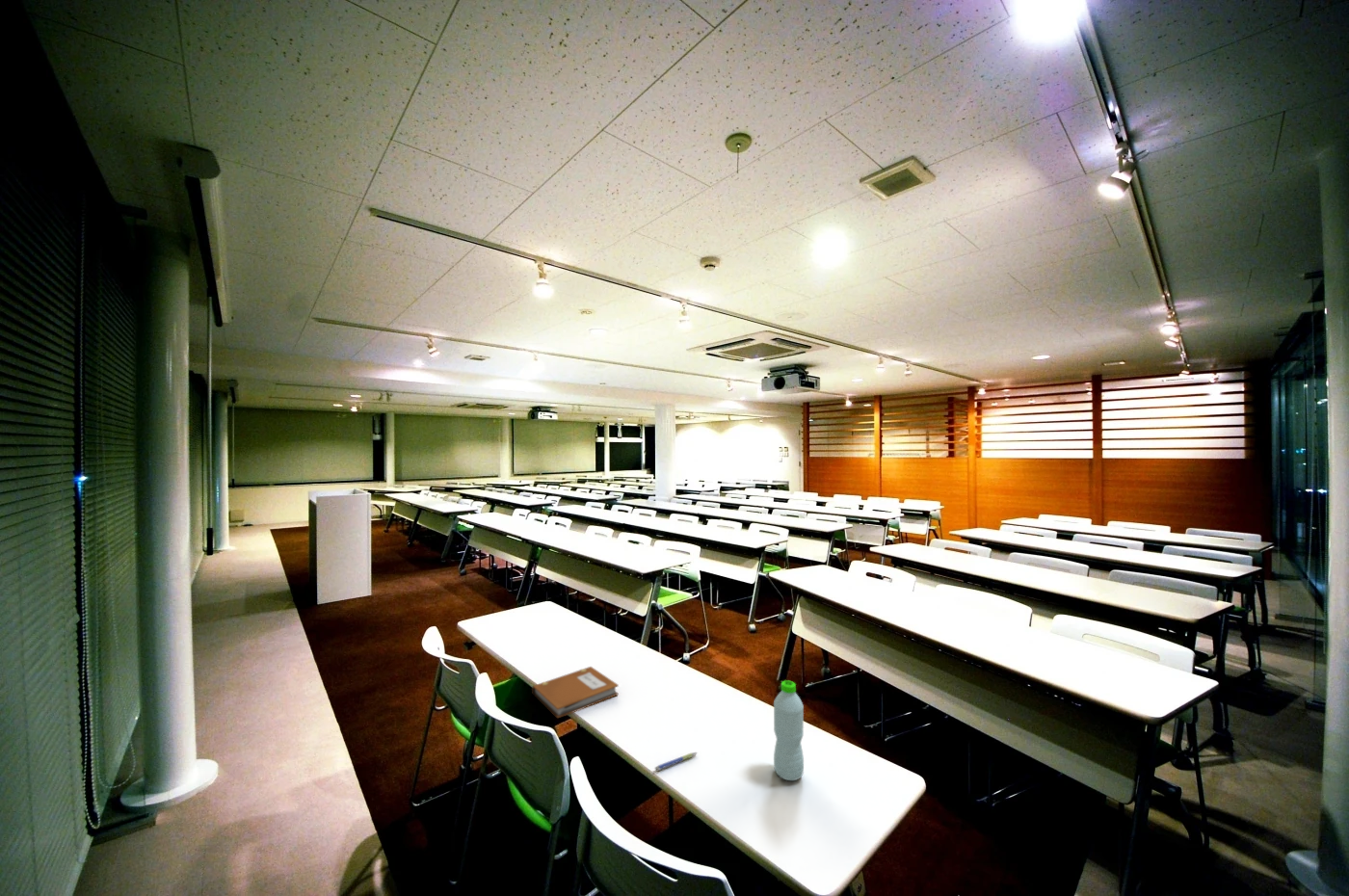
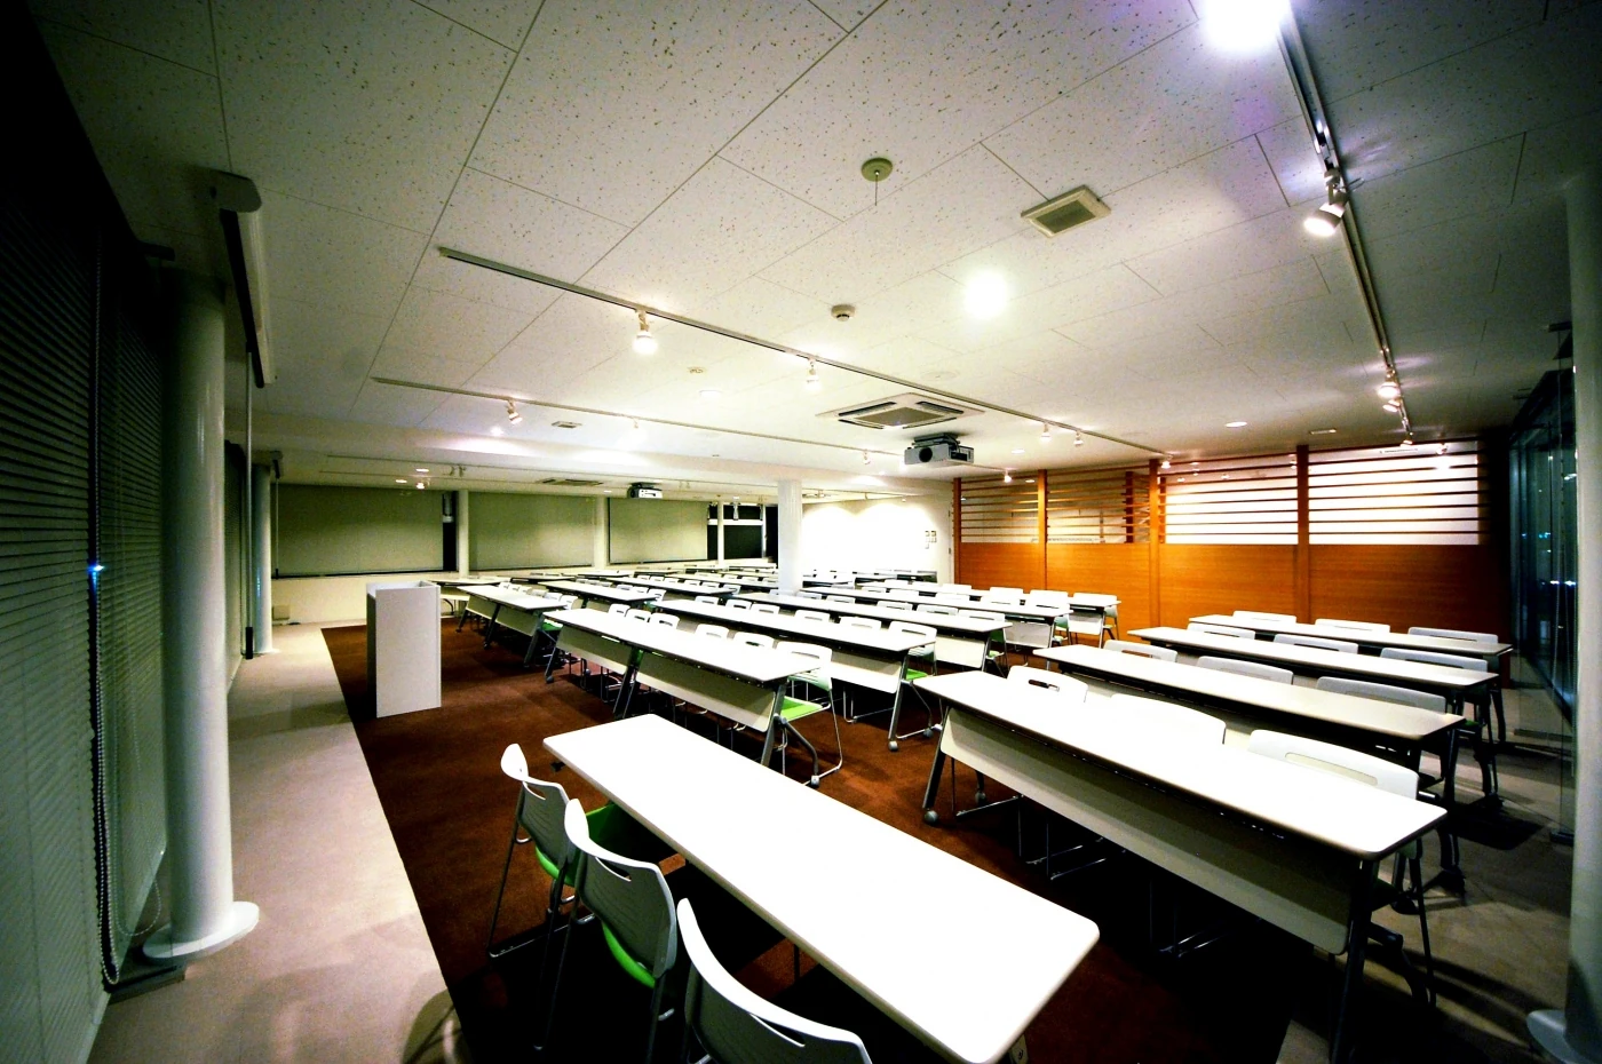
- water bottle (788, 728)
- notebook (576, 689)
- pen (676, 760)
